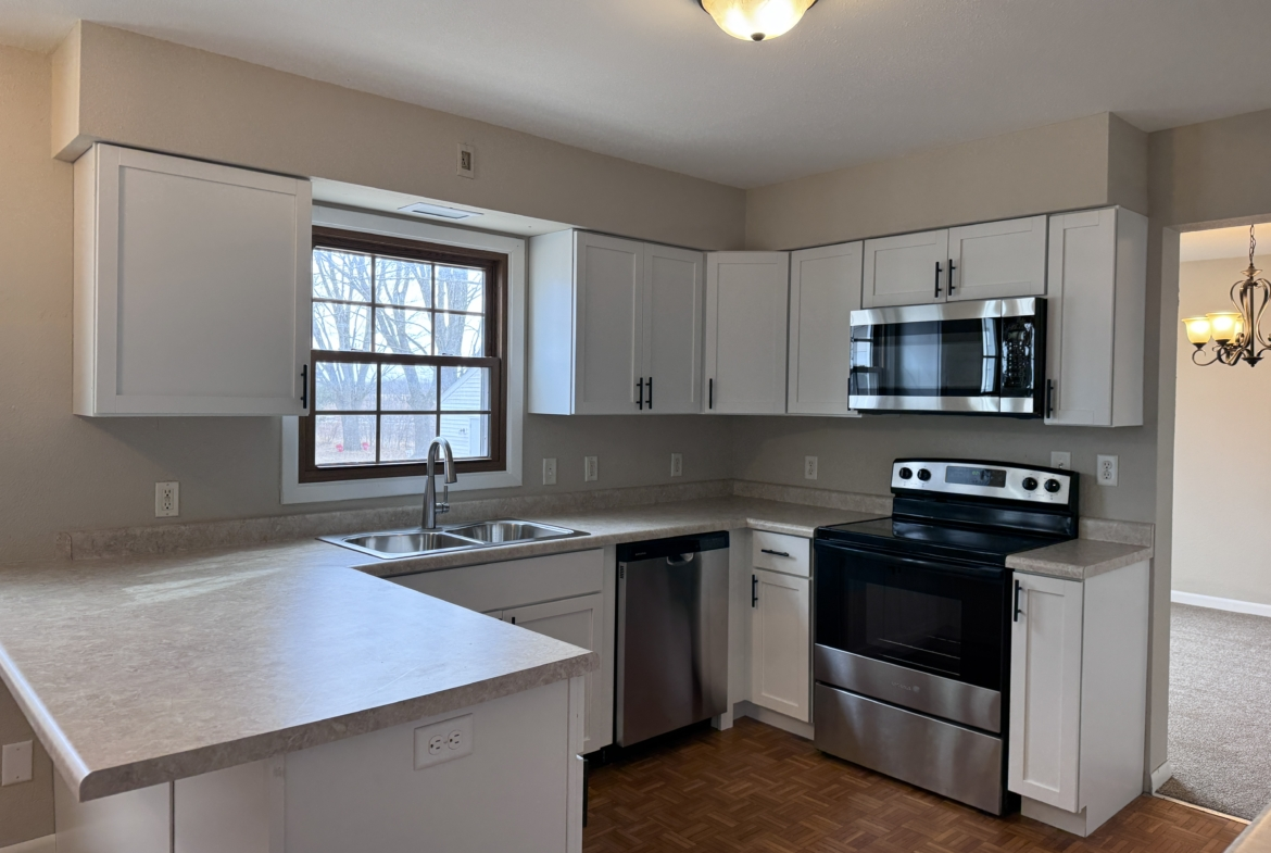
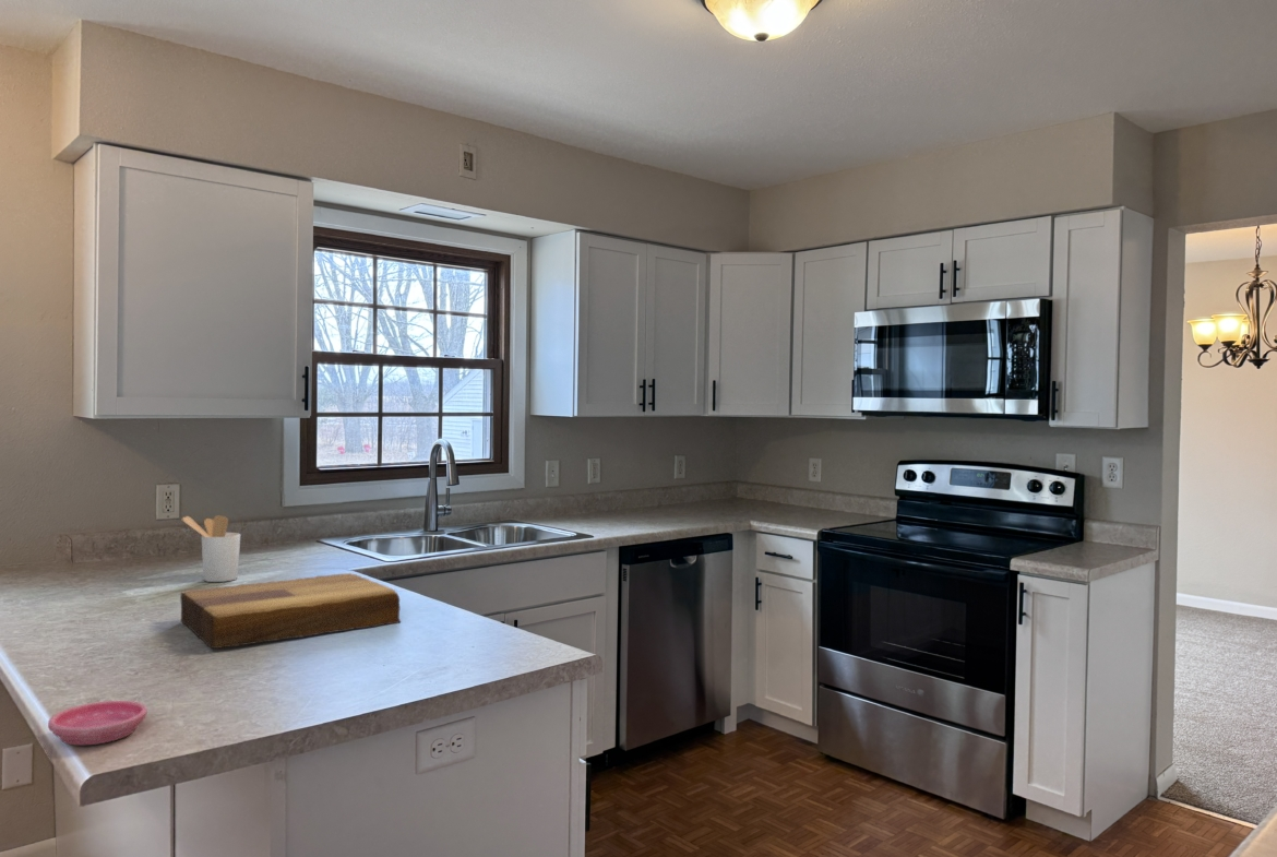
+ saucer (98, 723)
+ cutting board (291, 605)
+ utensil holder (210, 546)
